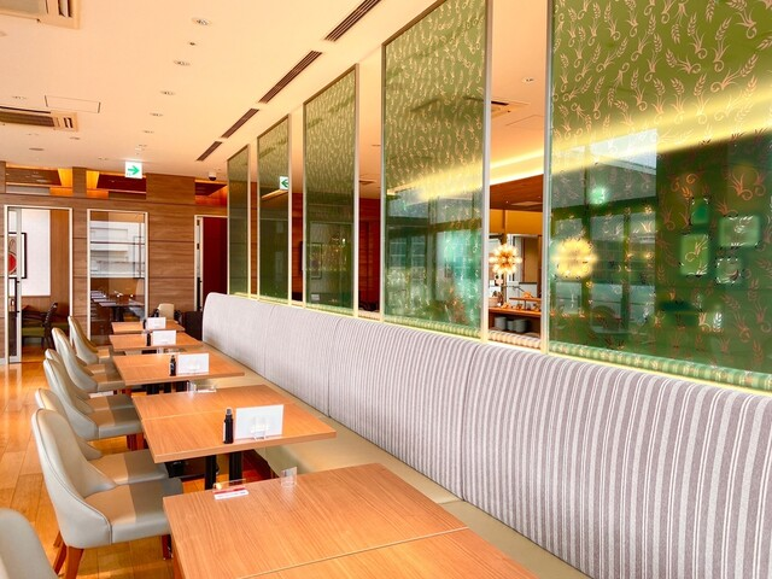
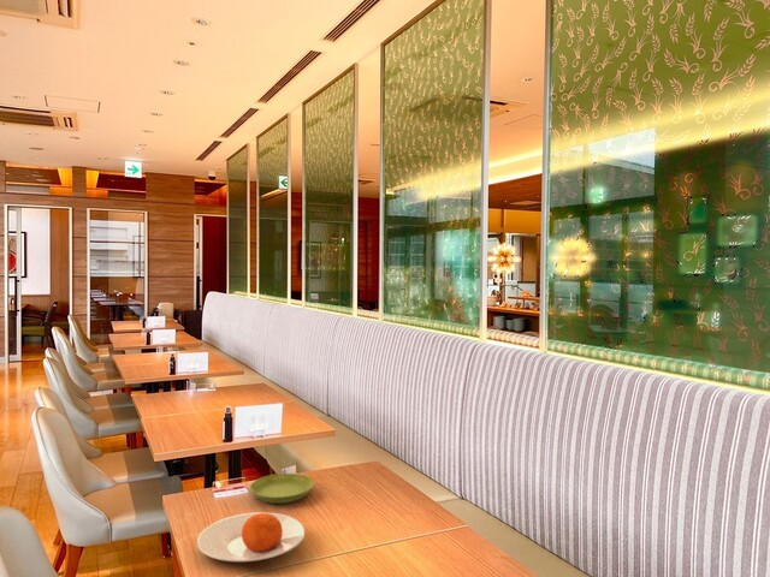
+ saucer (282, 488)
+ plate (251, 530)
